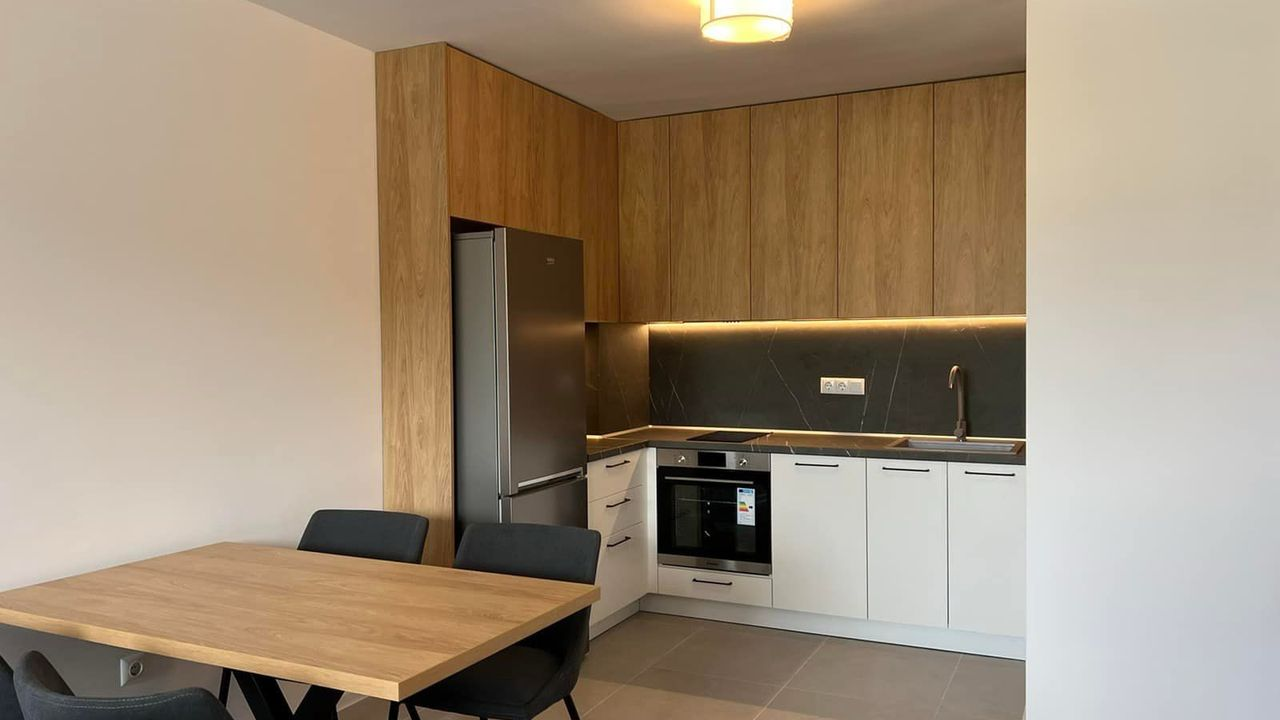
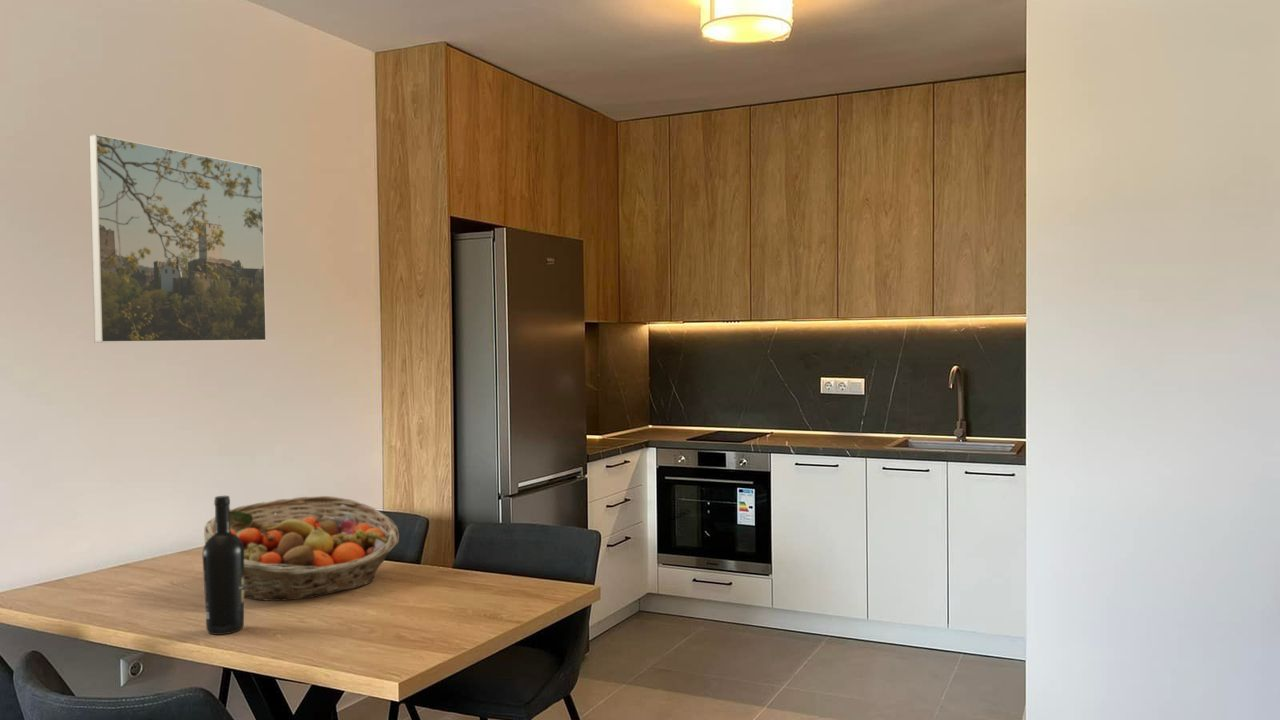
+ wine bottle (223, 563)
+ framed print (185, 247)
+ fruit basket (304, 545)
